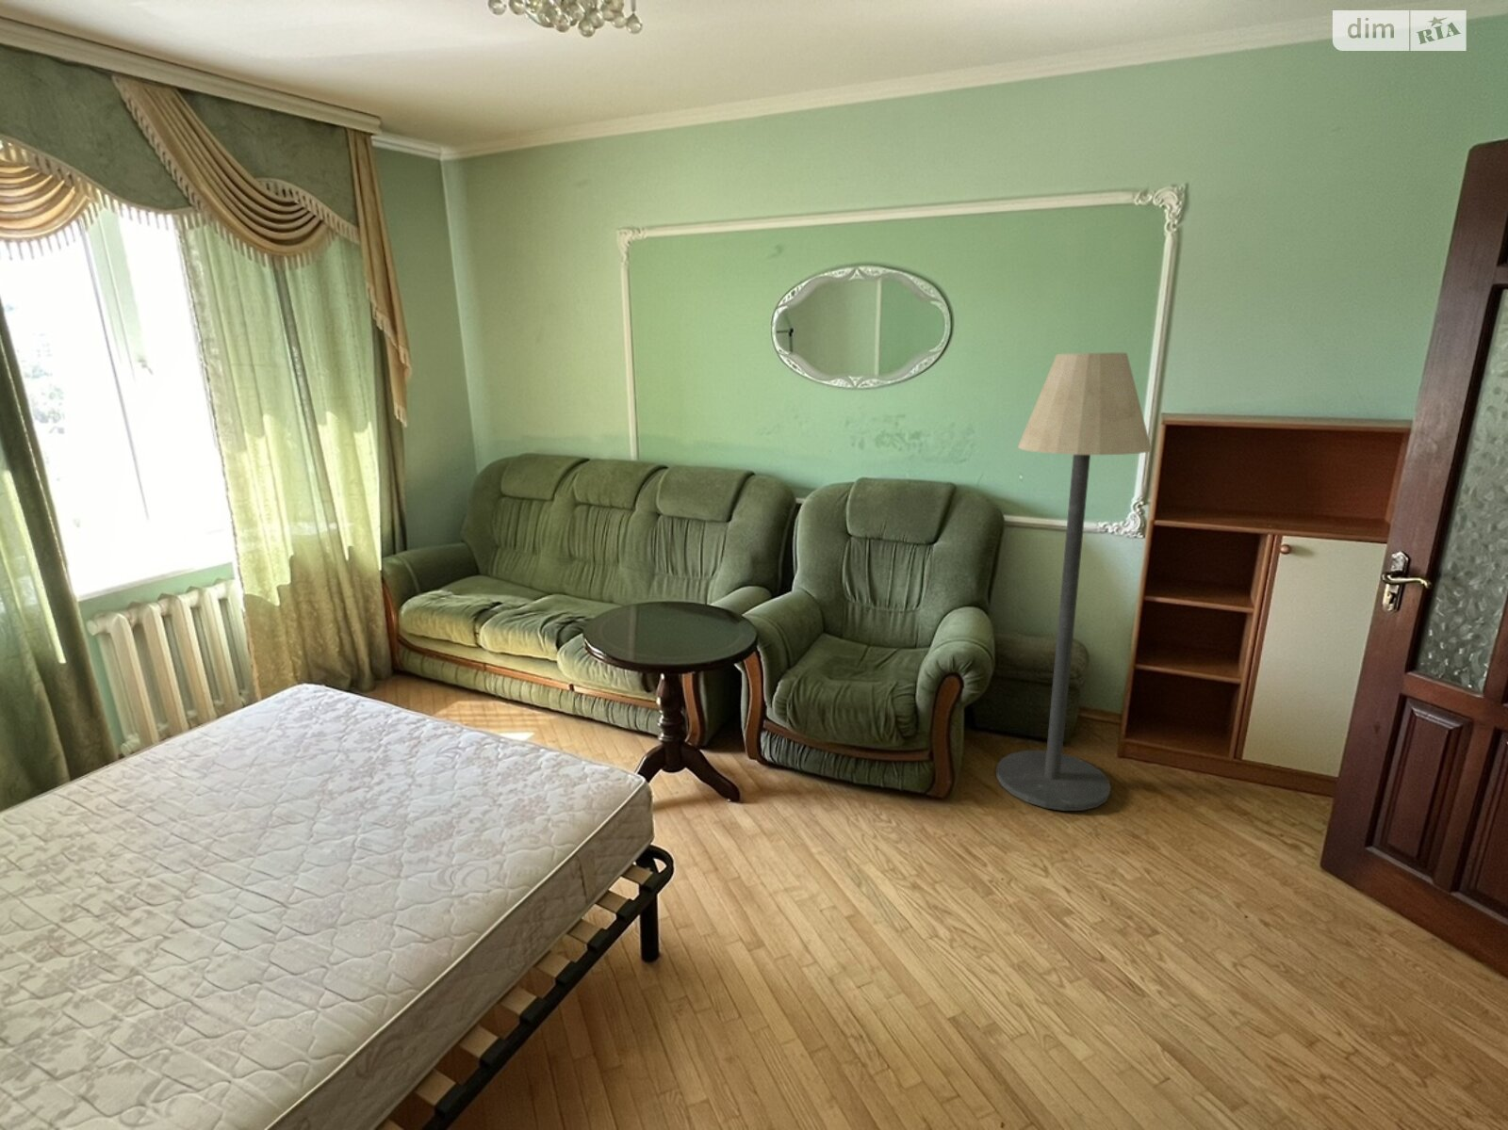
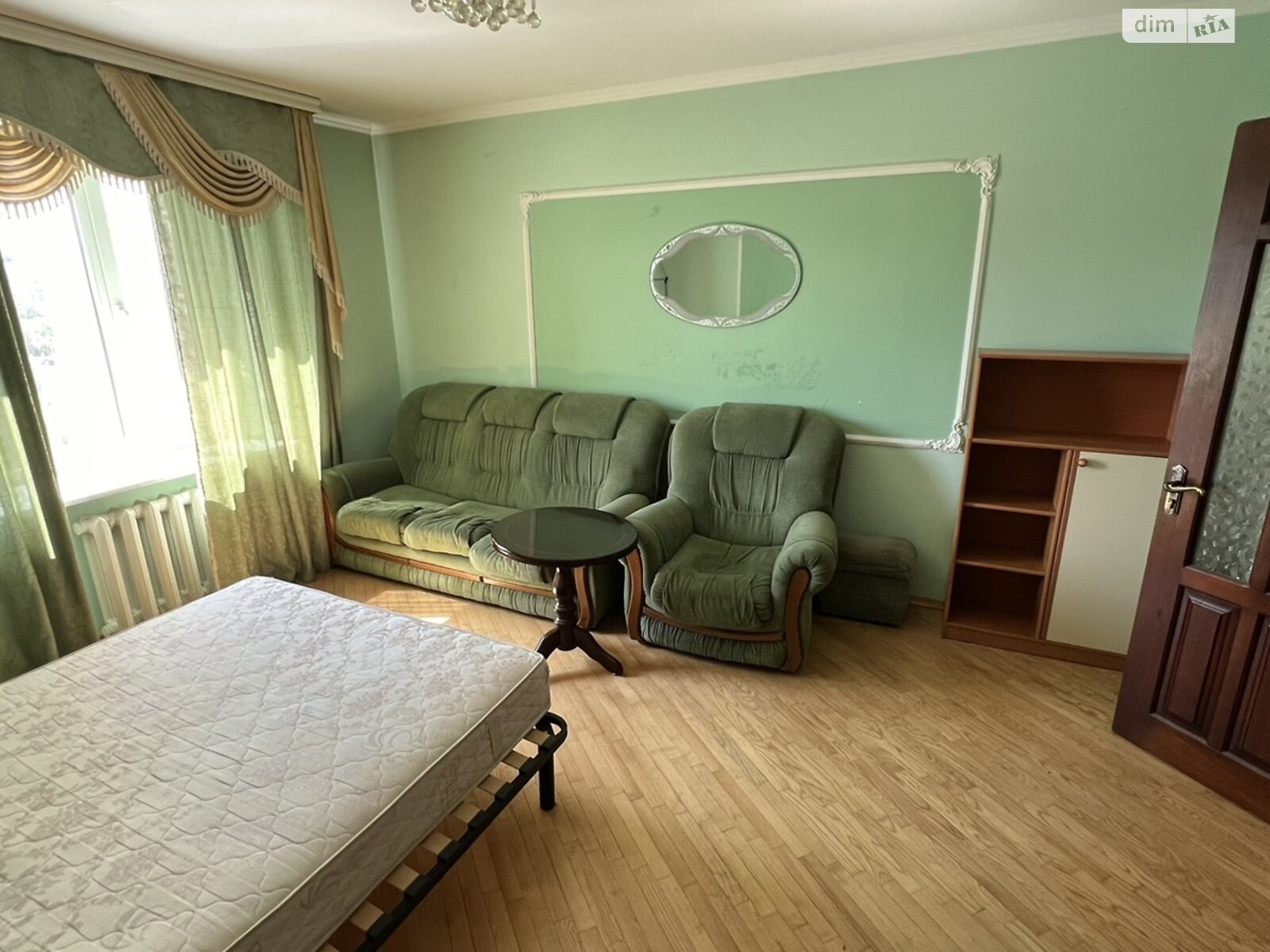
- floor lamp (1070, 583)
